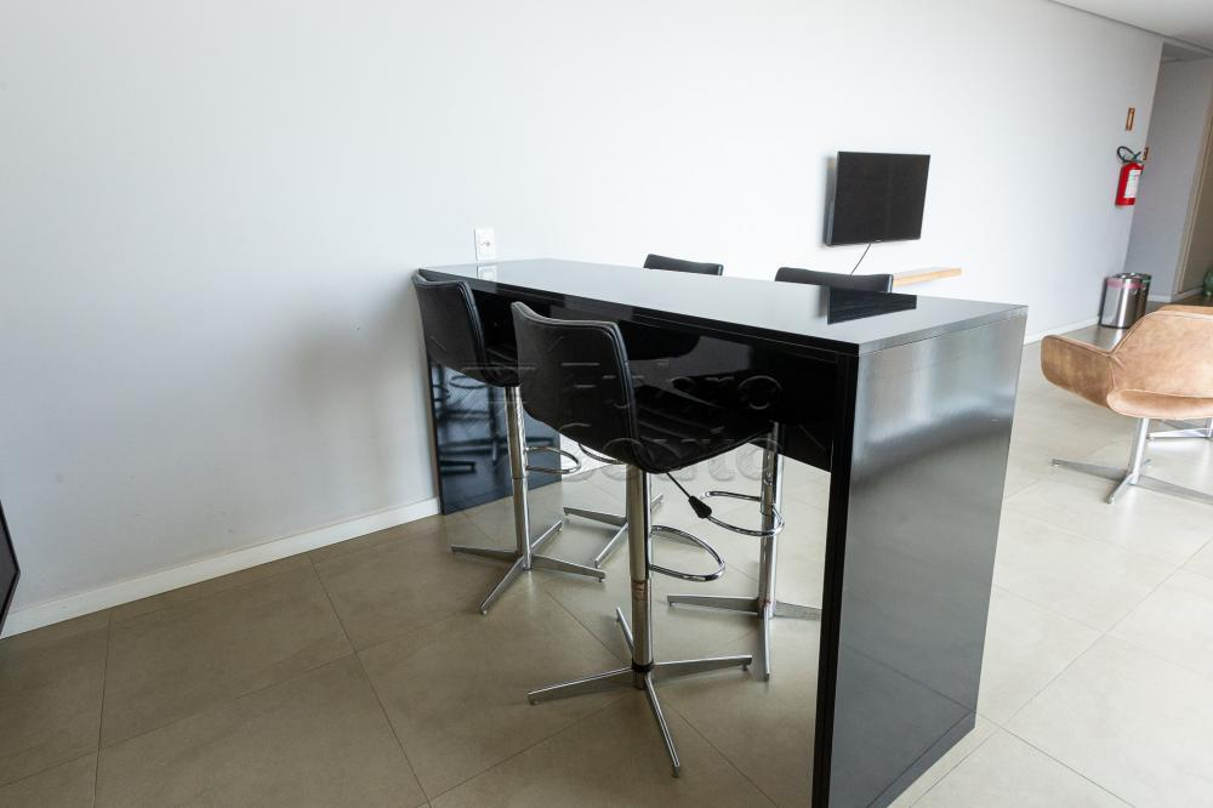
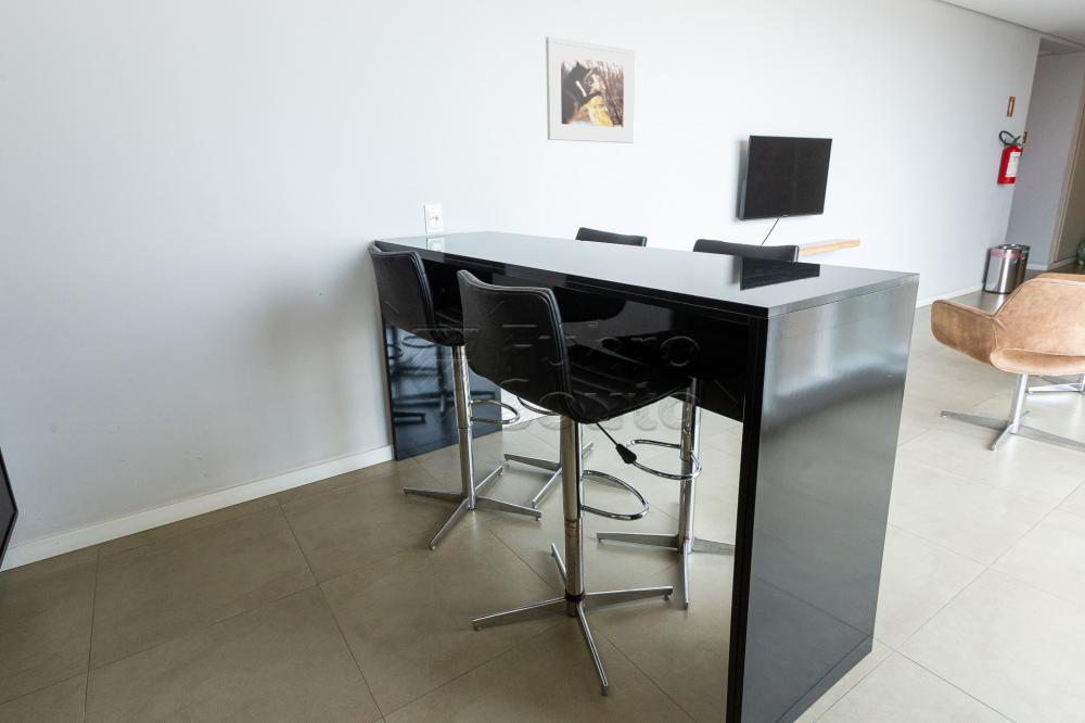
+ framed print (592, 93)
